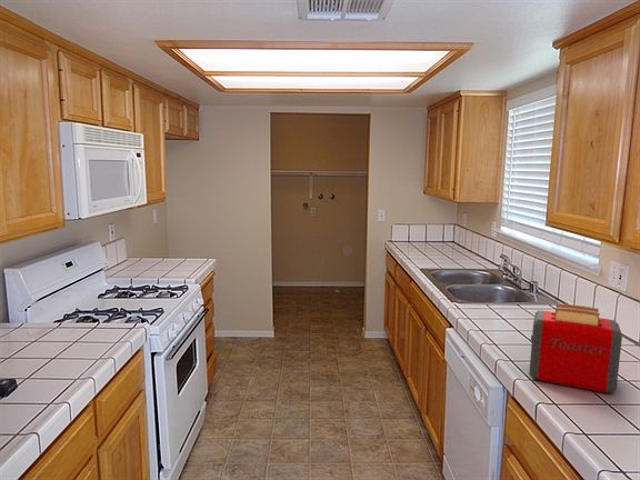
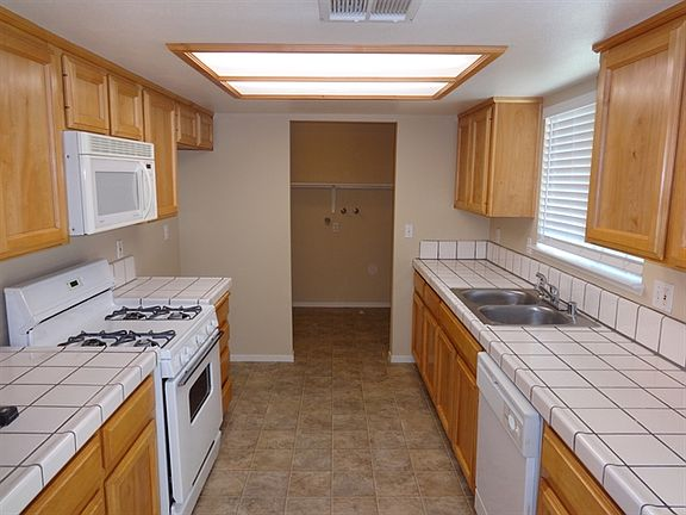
- toaster (572, 343)
